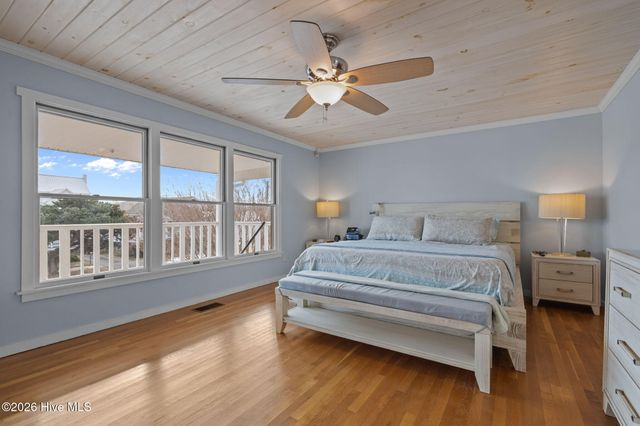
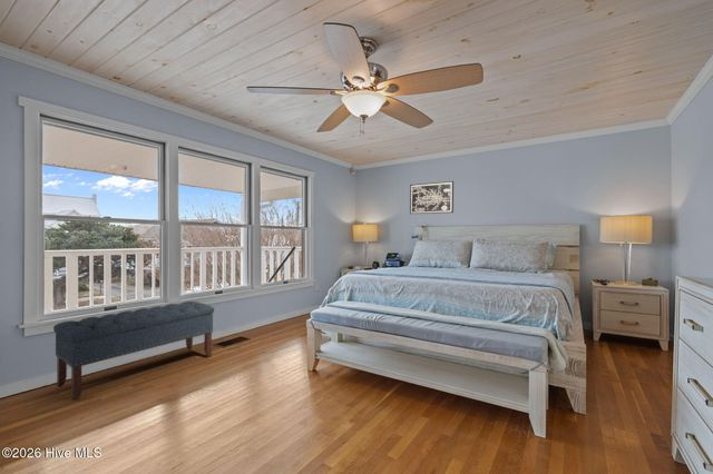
+ wall art (430, 198)
+ bench (143, 340)
